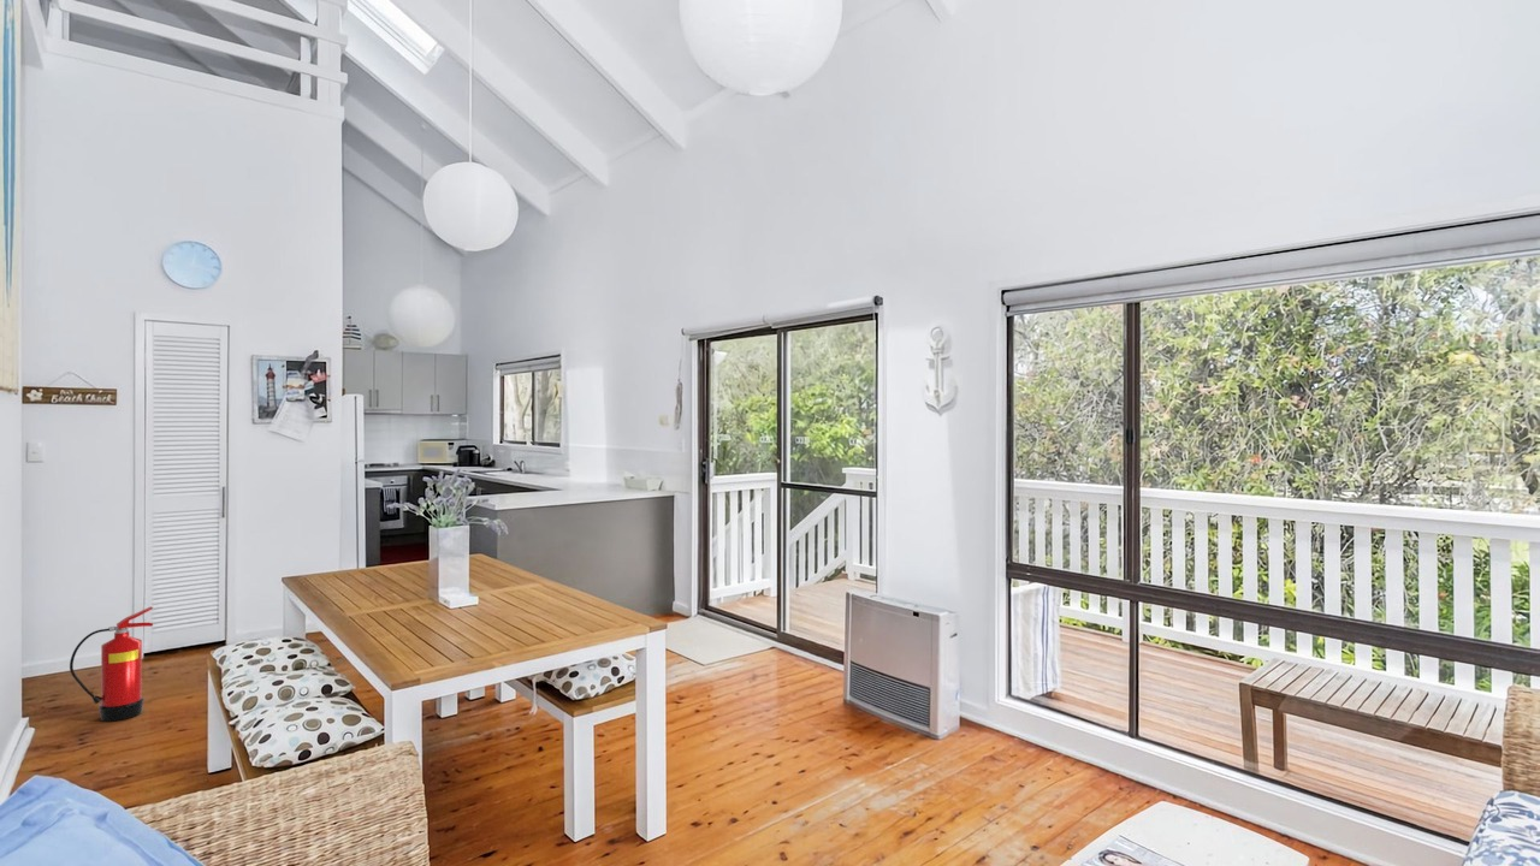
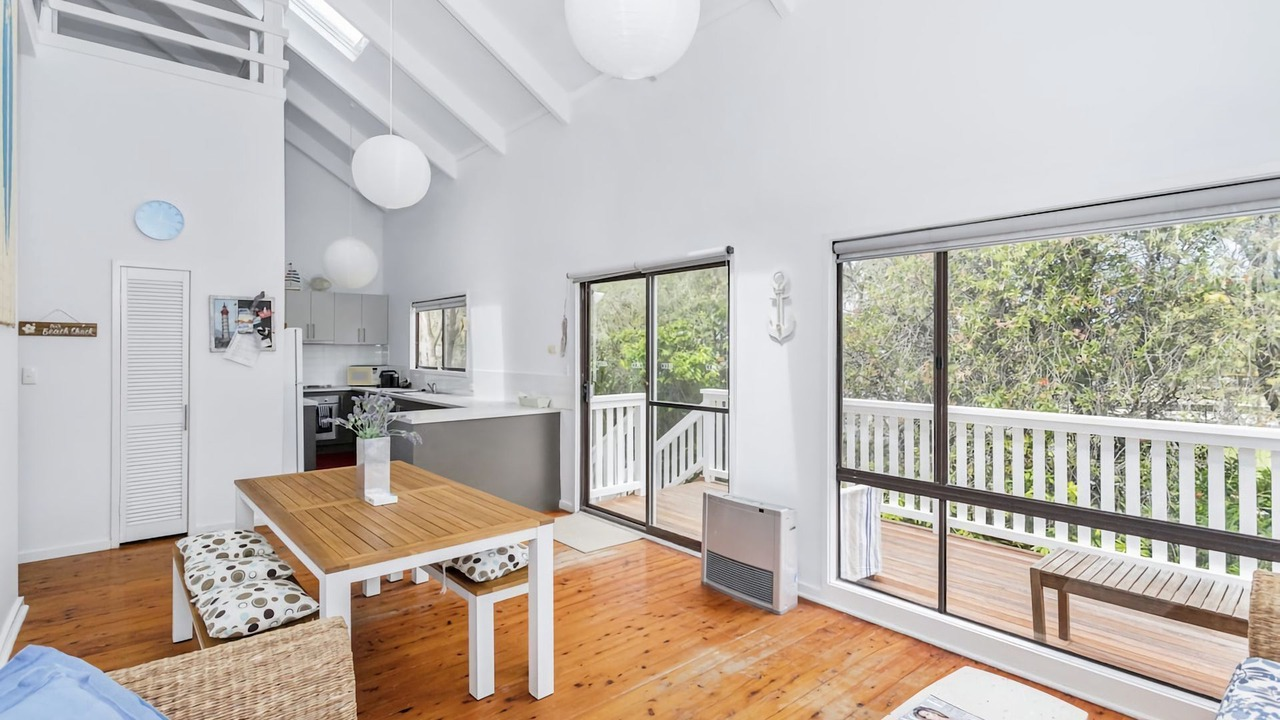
- fire extinguisher (114, 664)
